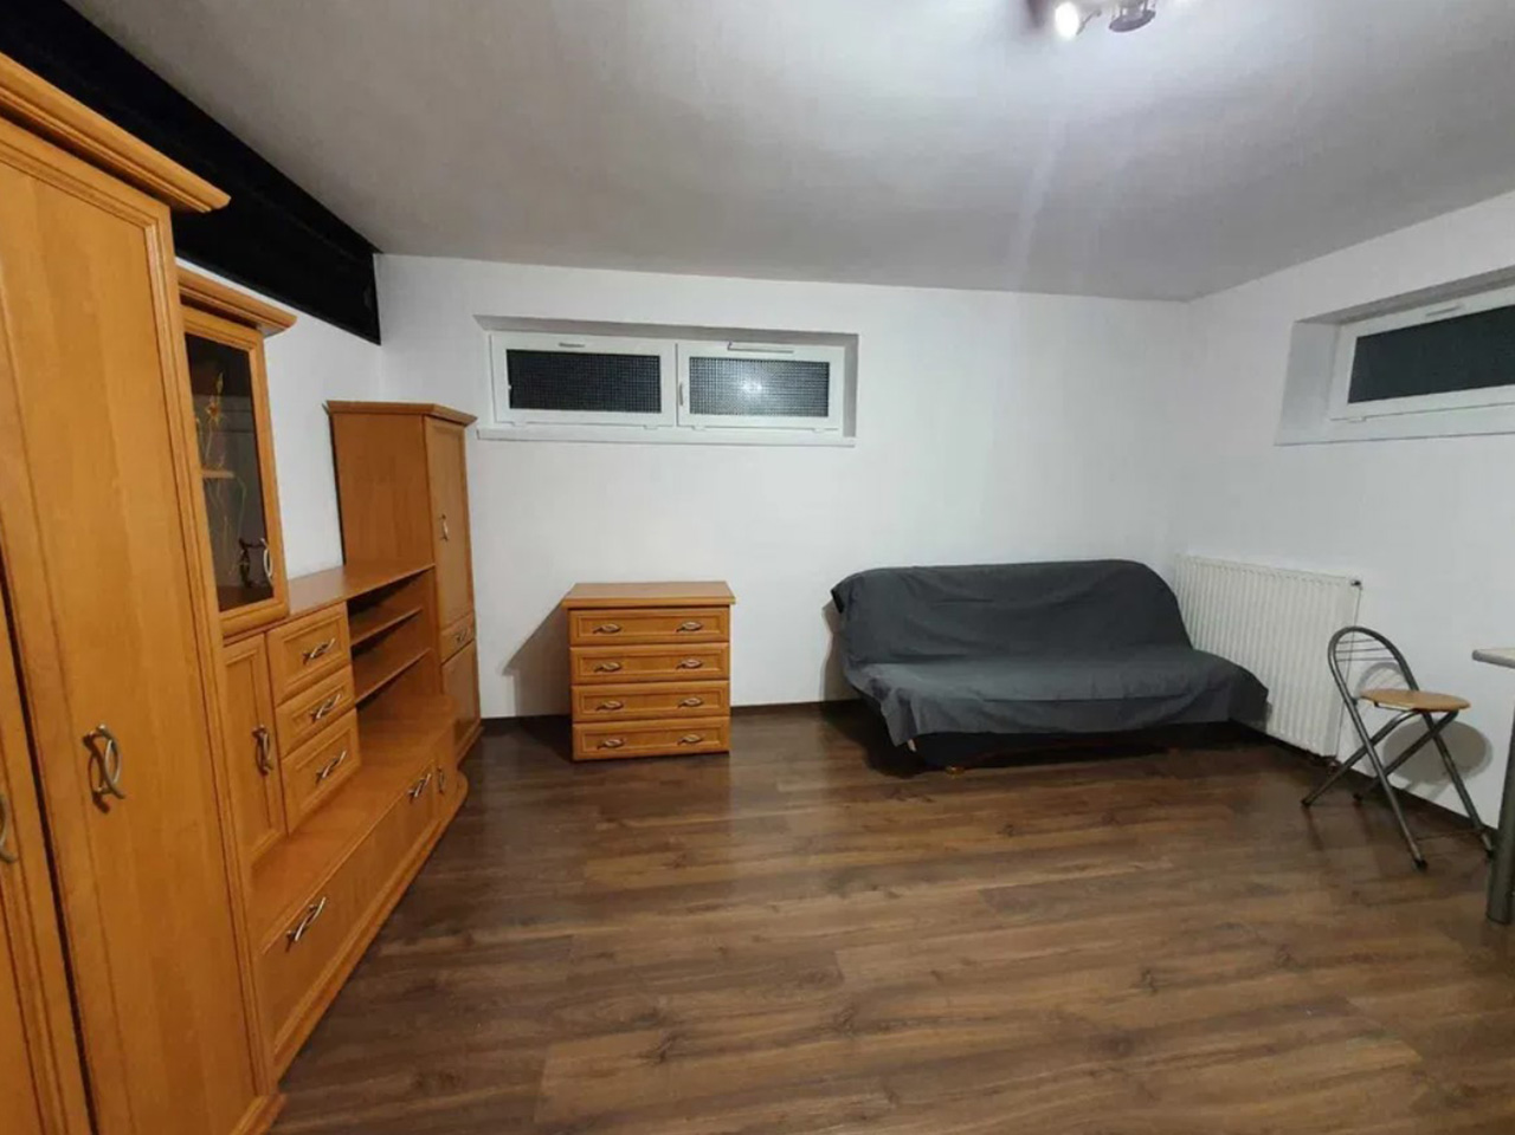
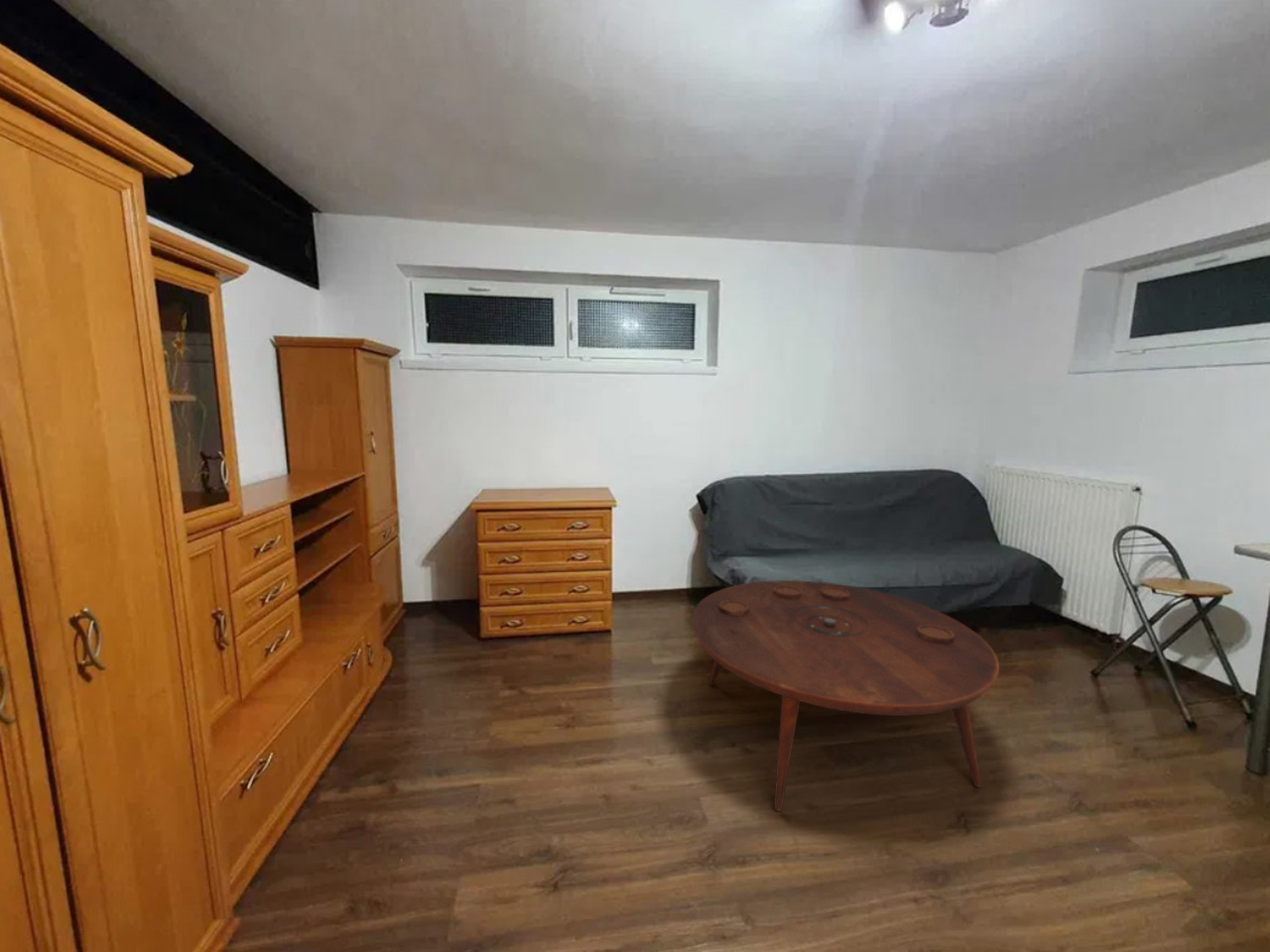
+ coffee table (826, 674)
